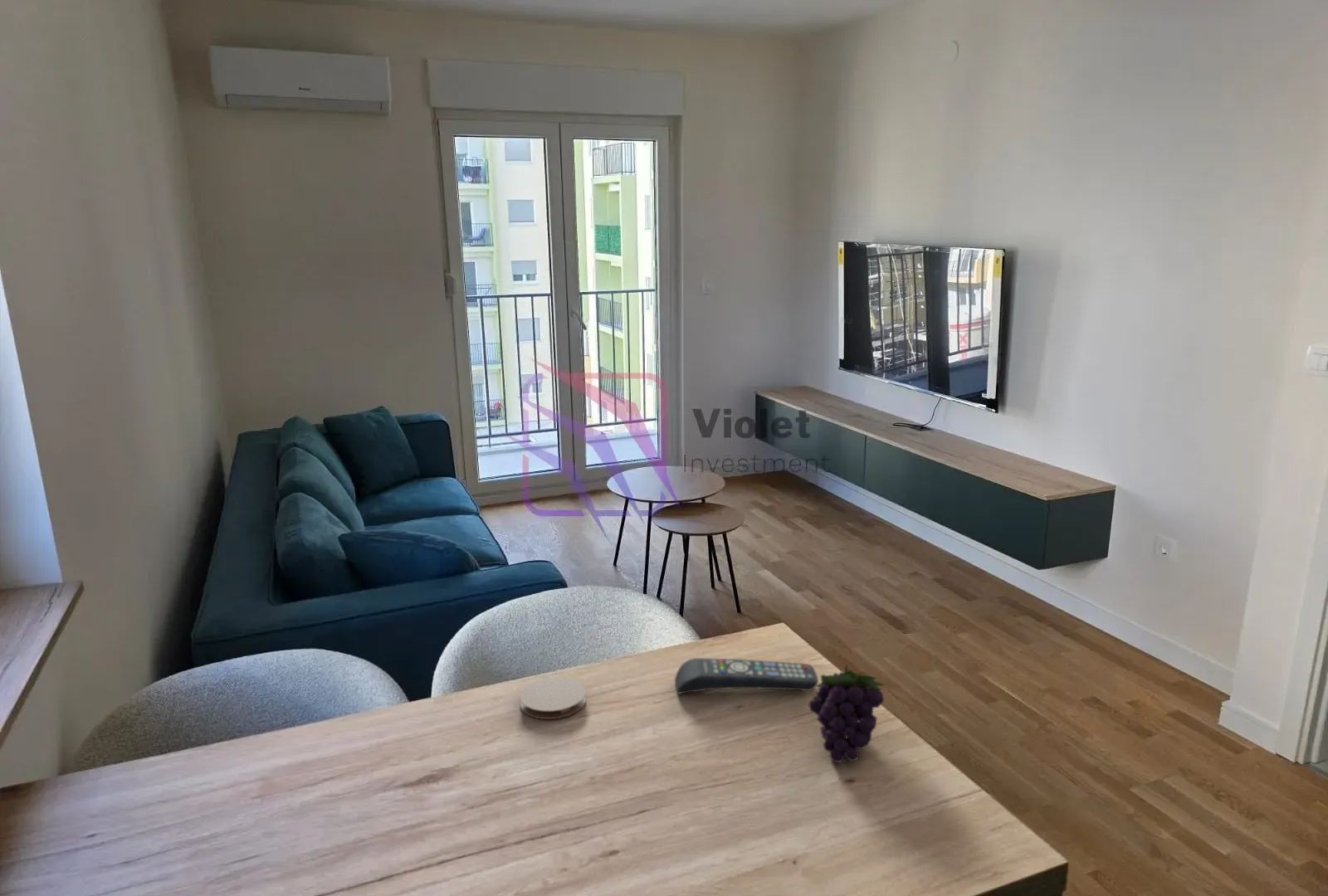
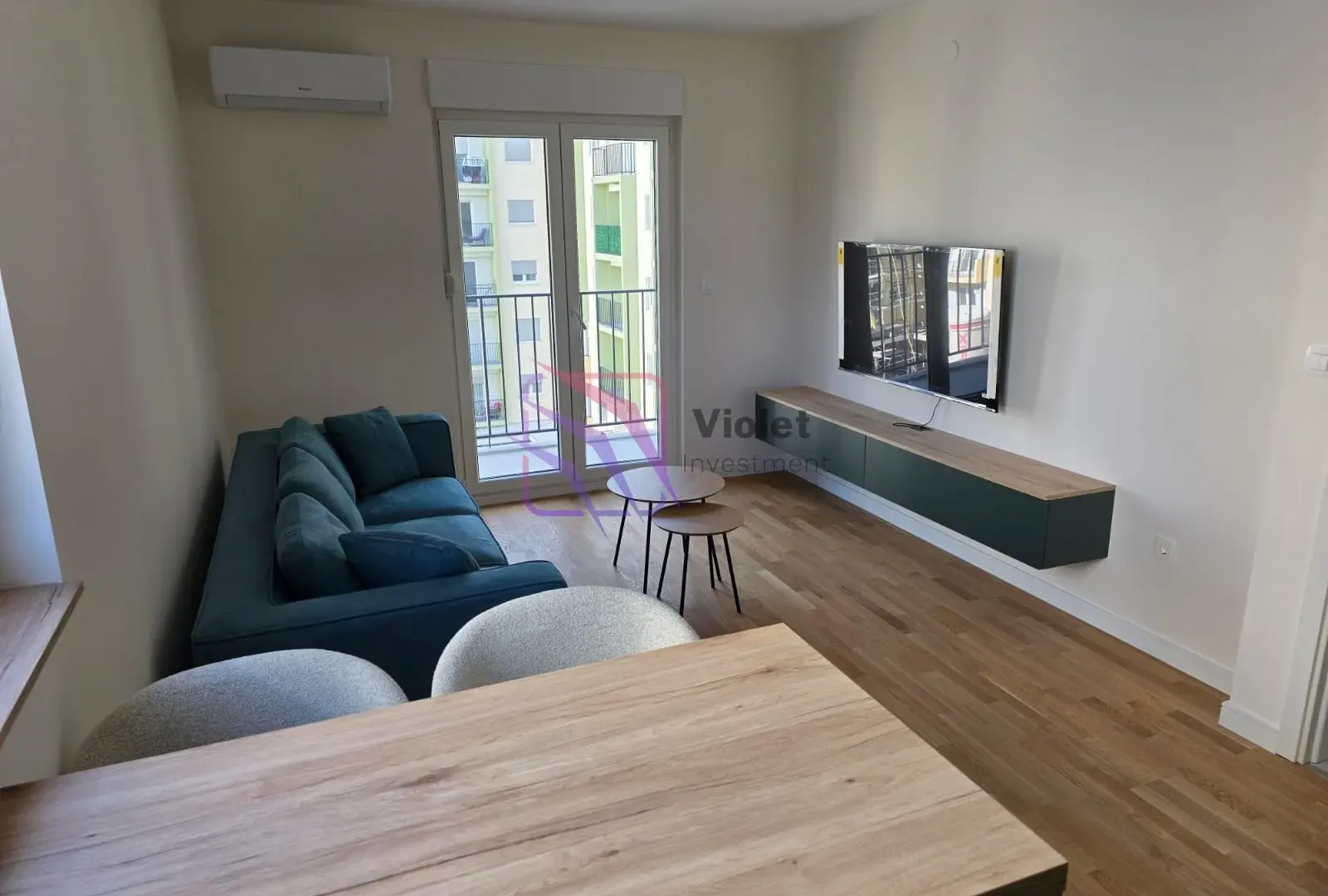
- fruit (850, 705)
- remote control (745, 675)
- coaster (553, 697)
